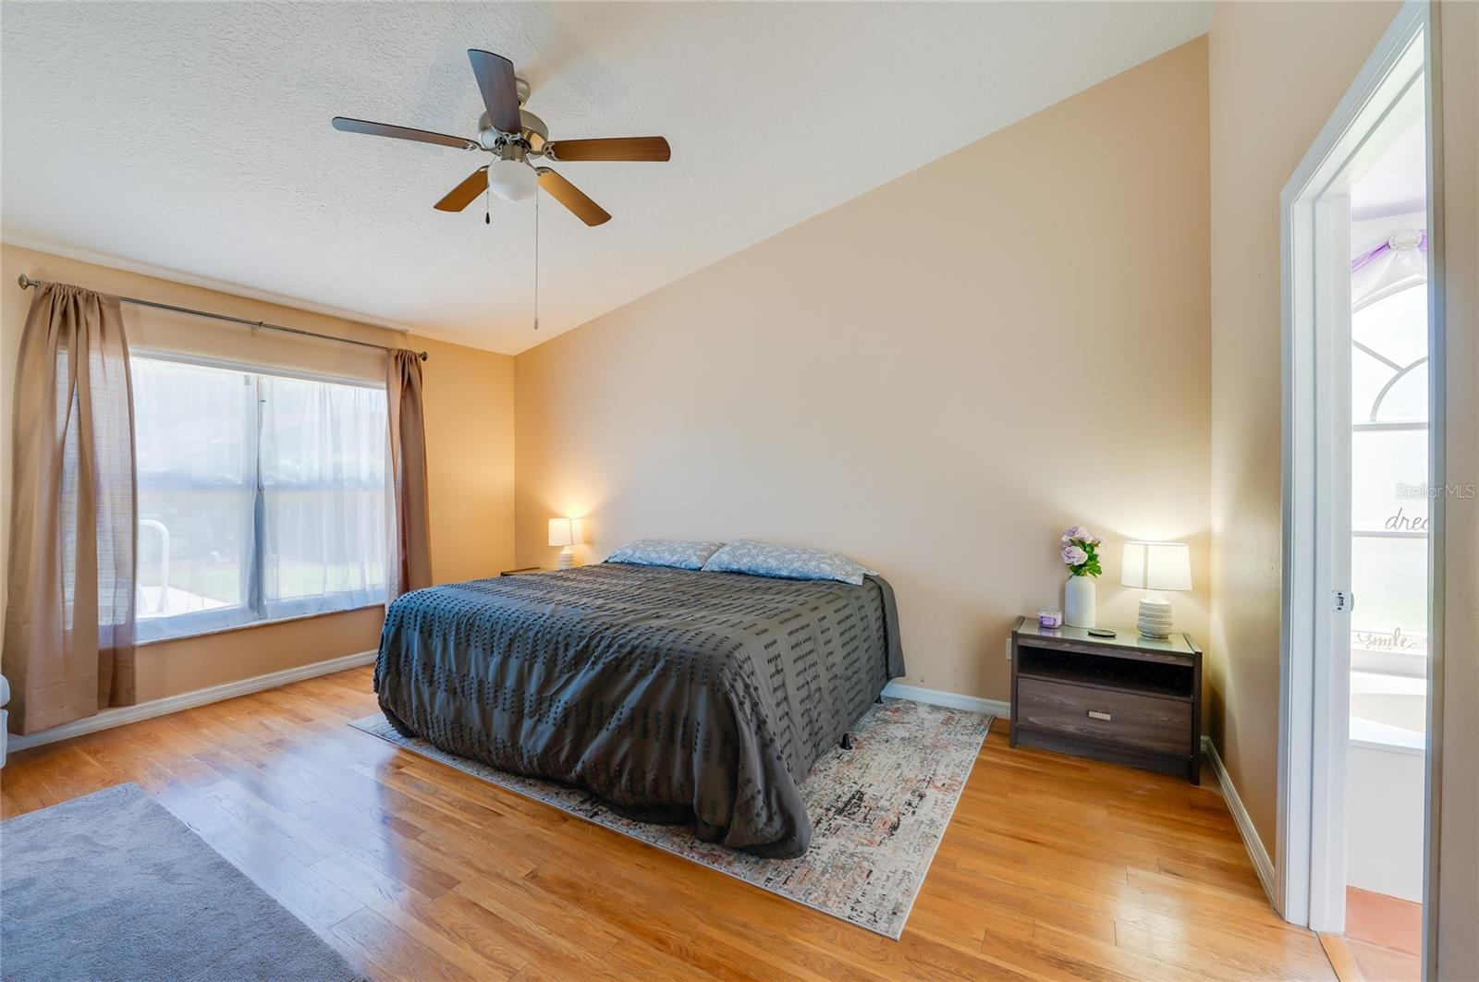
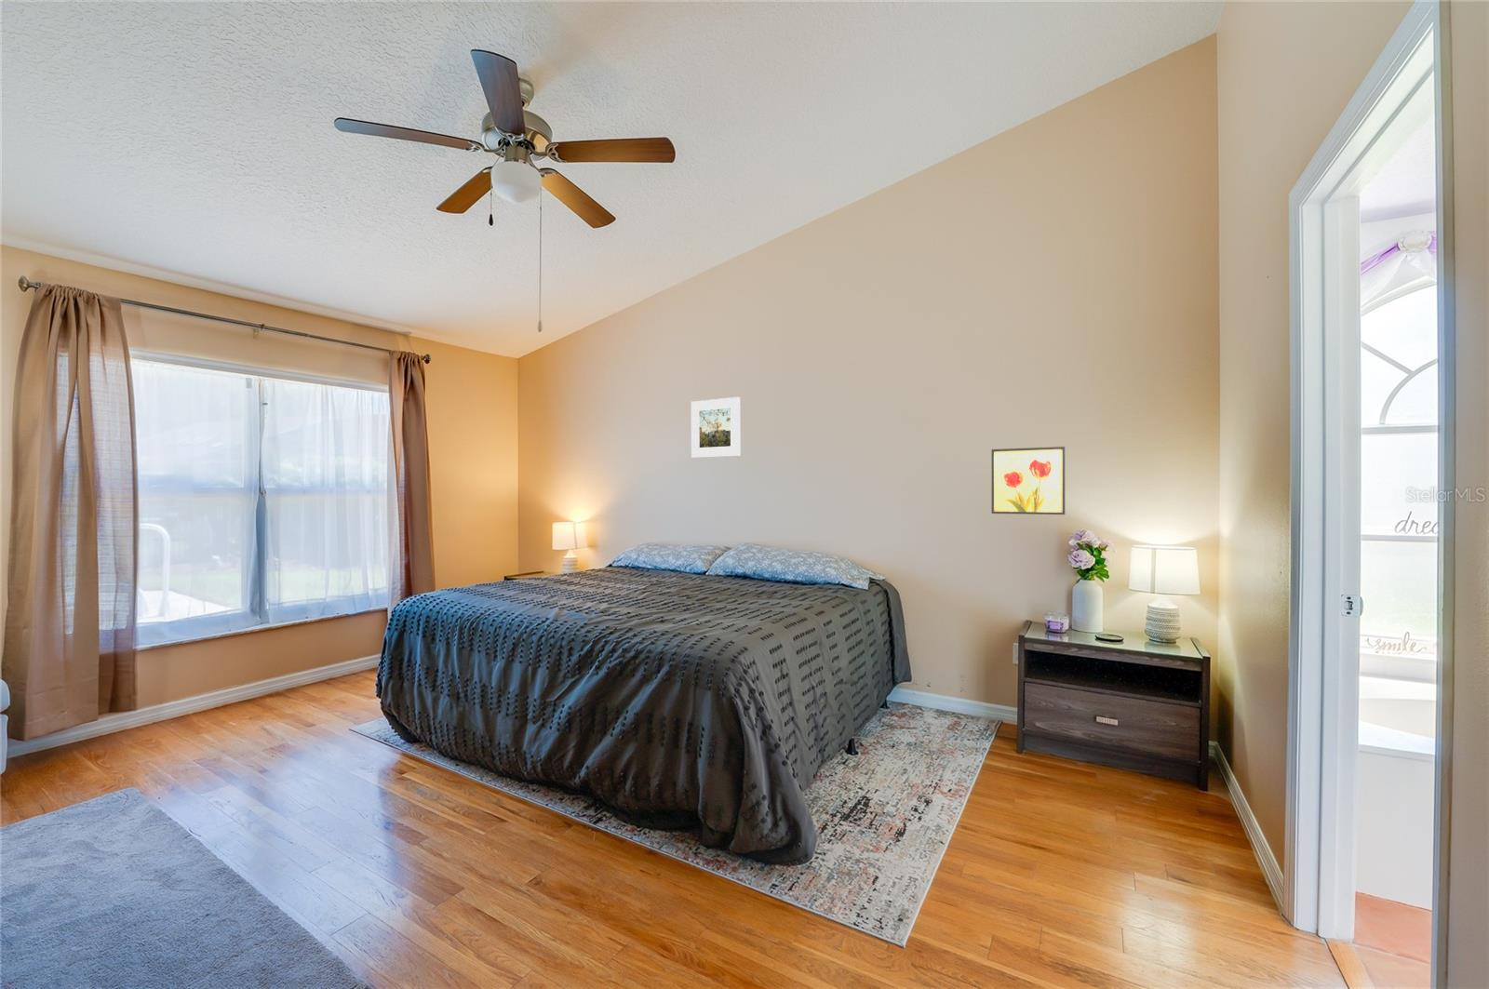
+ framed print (715, 428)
+ wall art (1028, 481)
